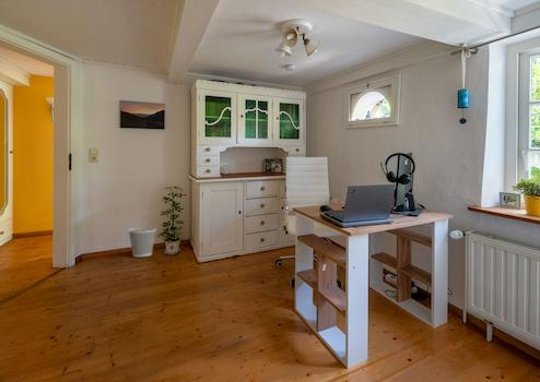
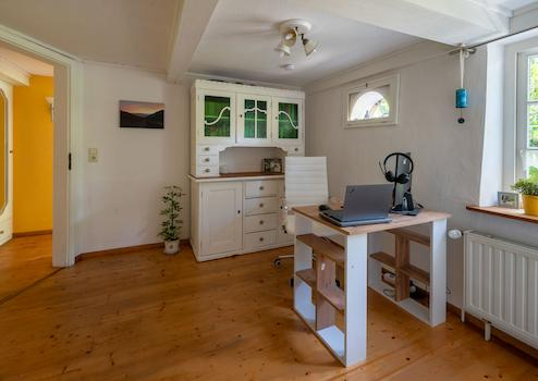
- wastebasket (142, 241)
